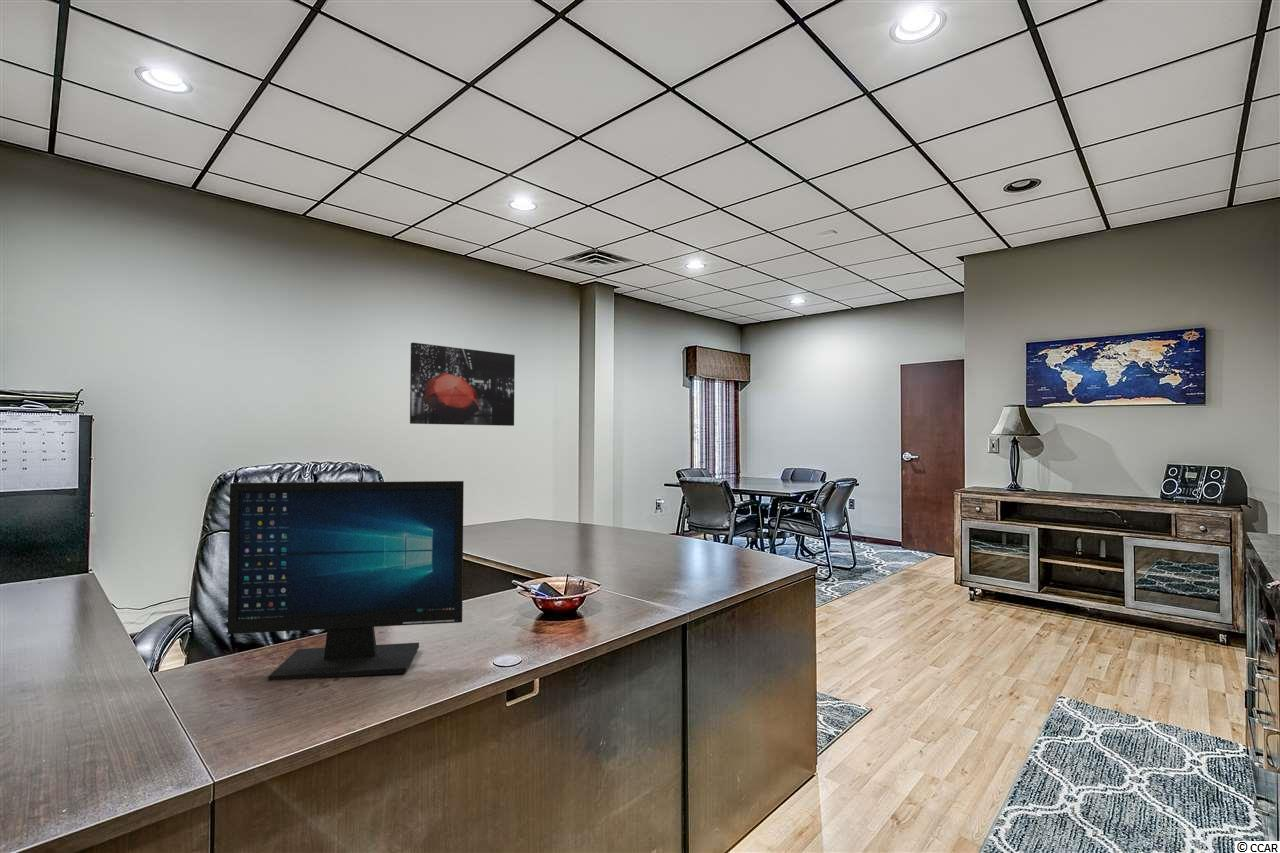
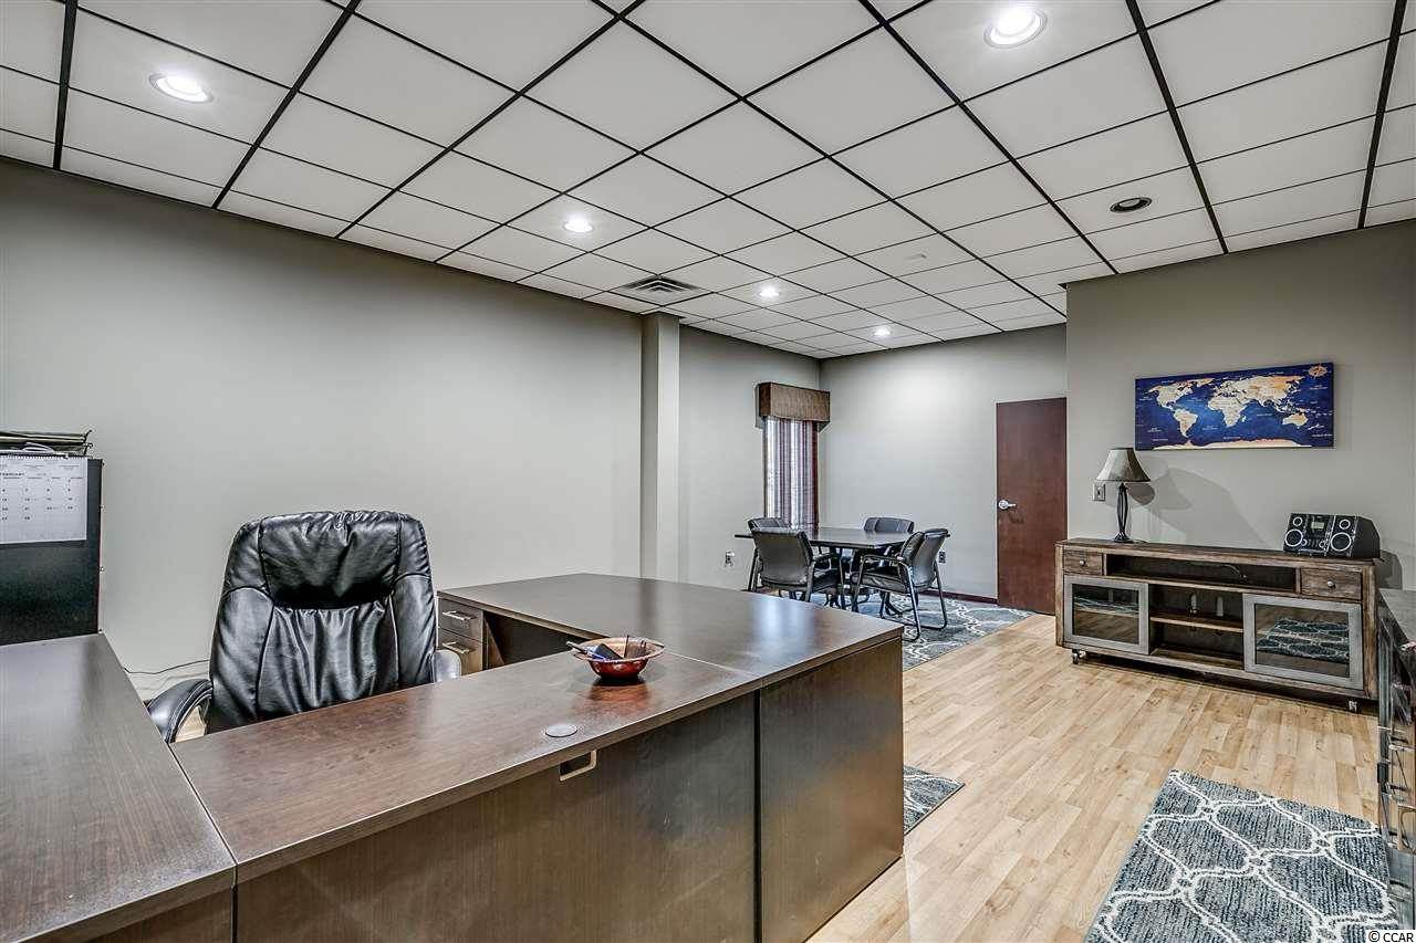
- wall art (465, 386)
- computer monitor (350, 572)
